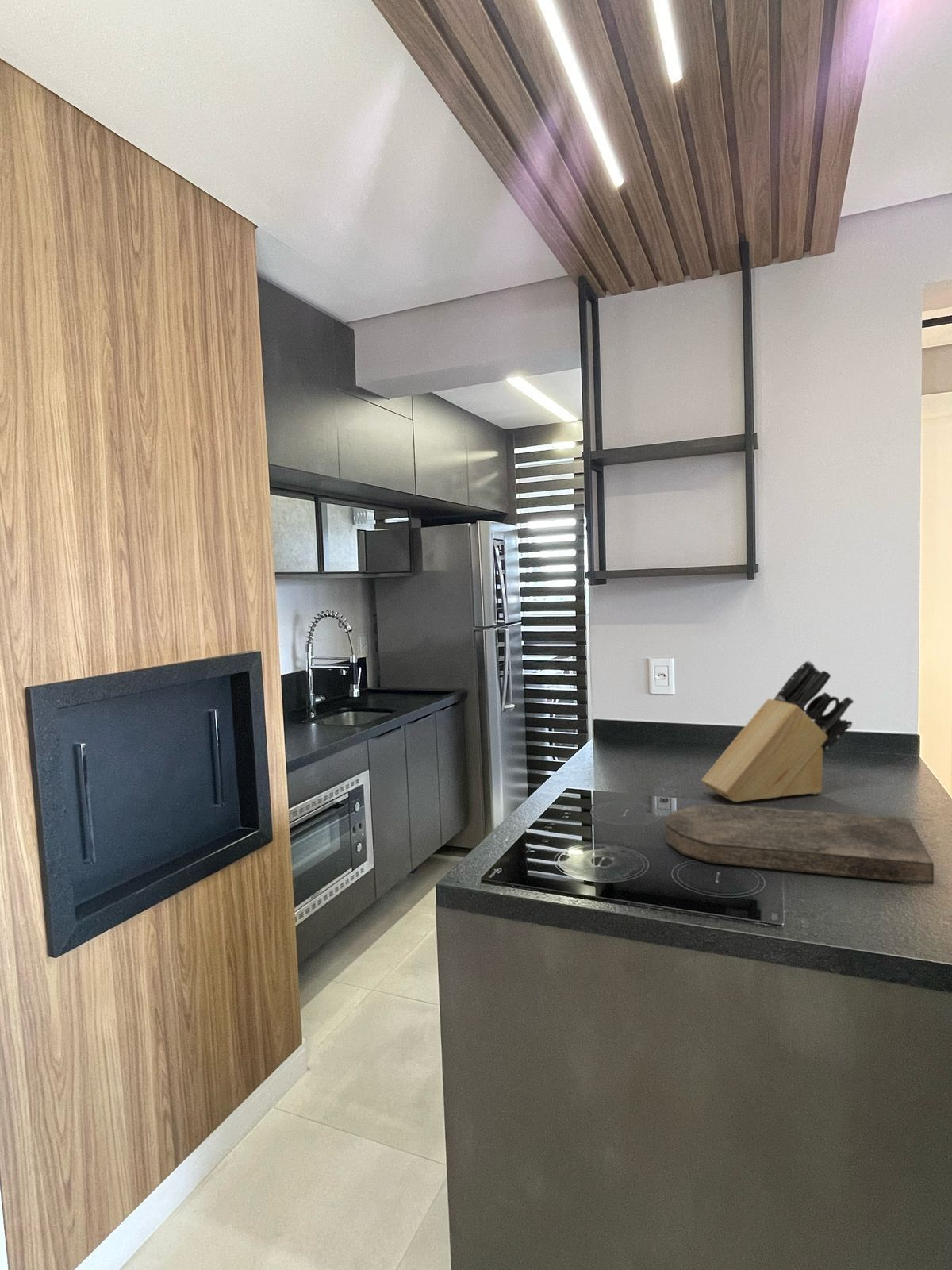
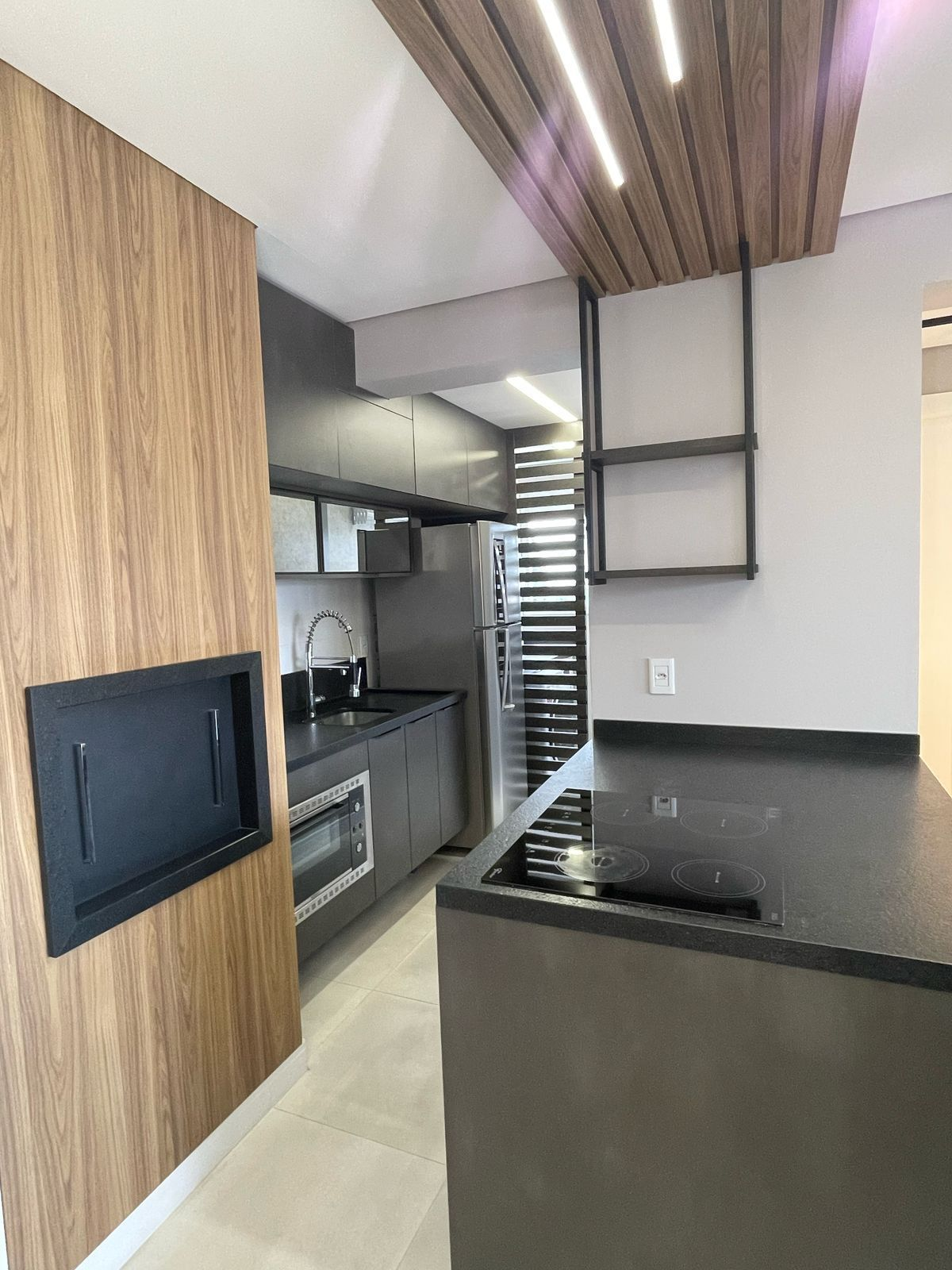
- knife block (777, 728)
- cutting board (785, 837)
